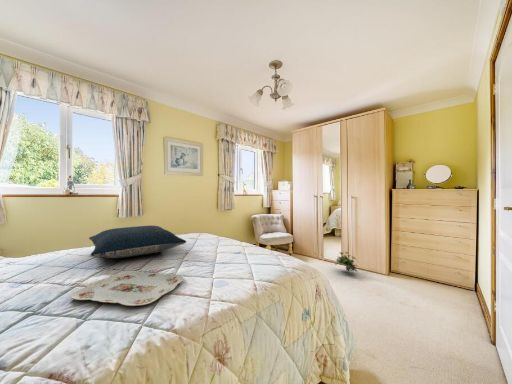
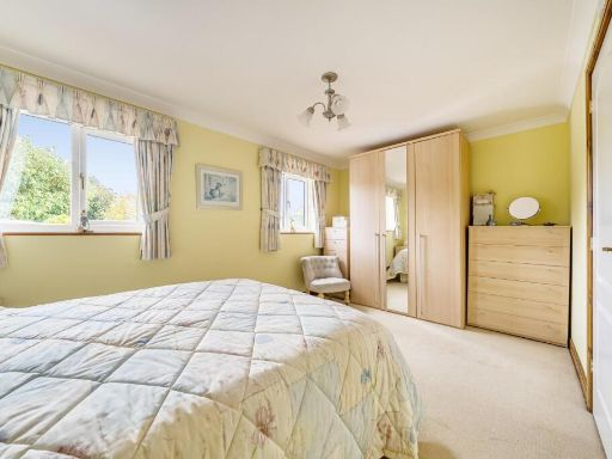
- serving tray (132, 286)
- flowering plant (345, 262)
- pillow (136, 240)
